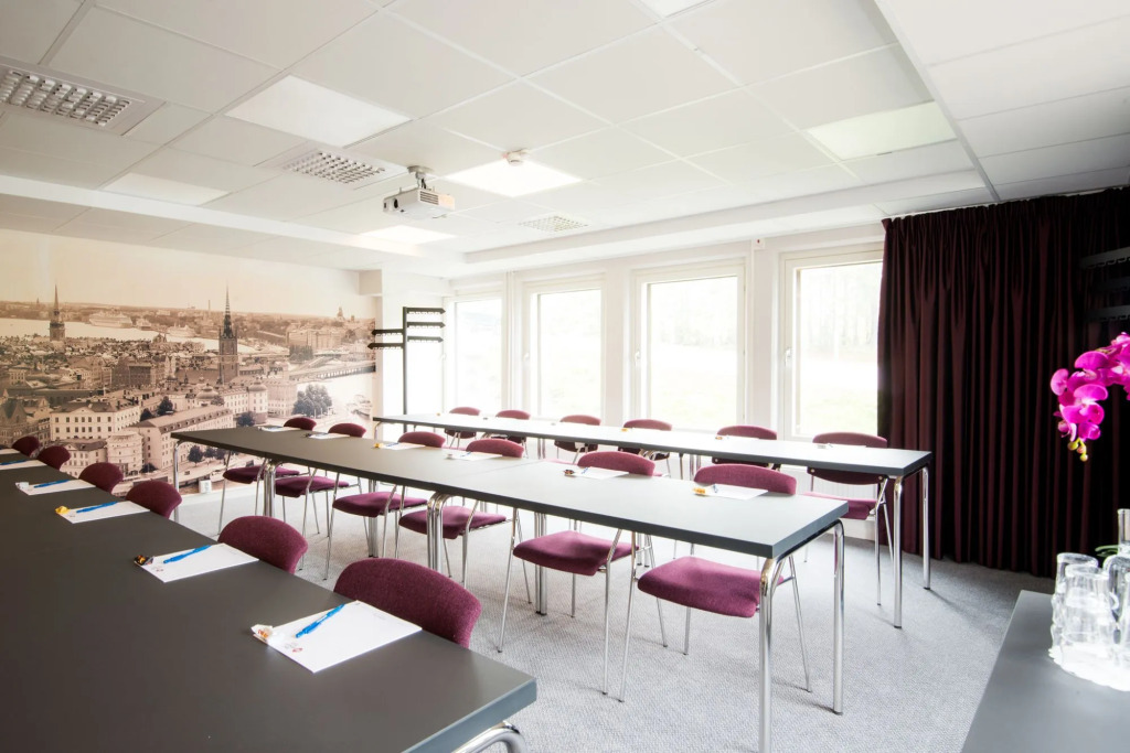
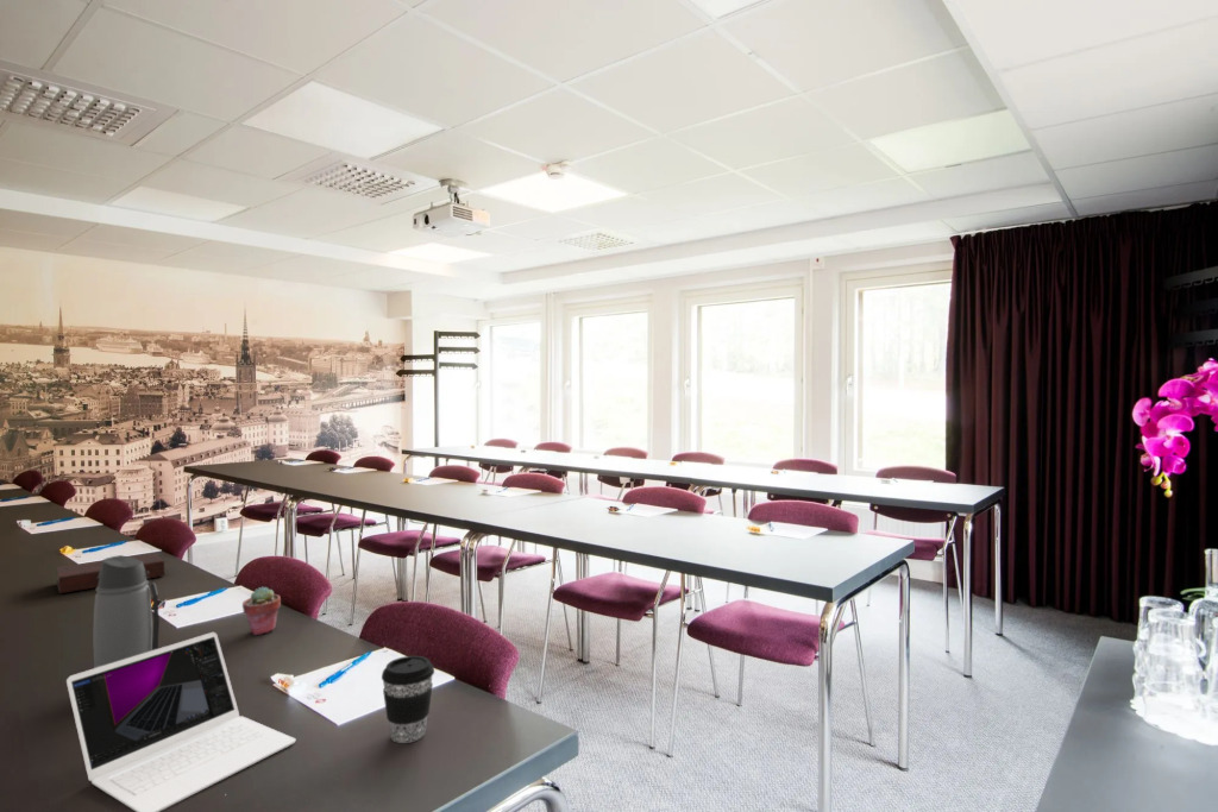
+ water bottle (124, 623)
+ book (100, 568)
+ coffee cup (408, 699)
+ laptop (186, 705)
+ potted succulent (262, 608)
